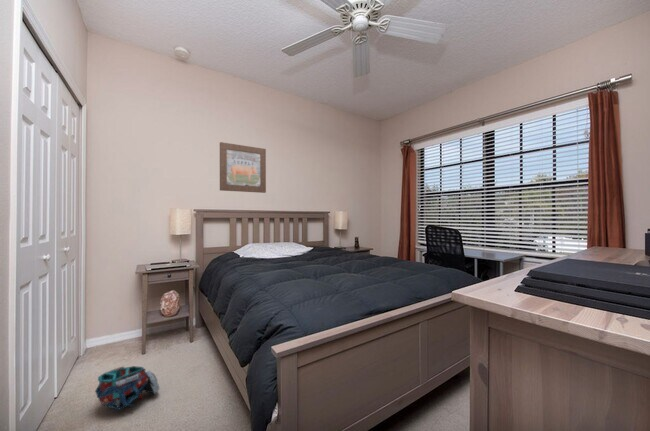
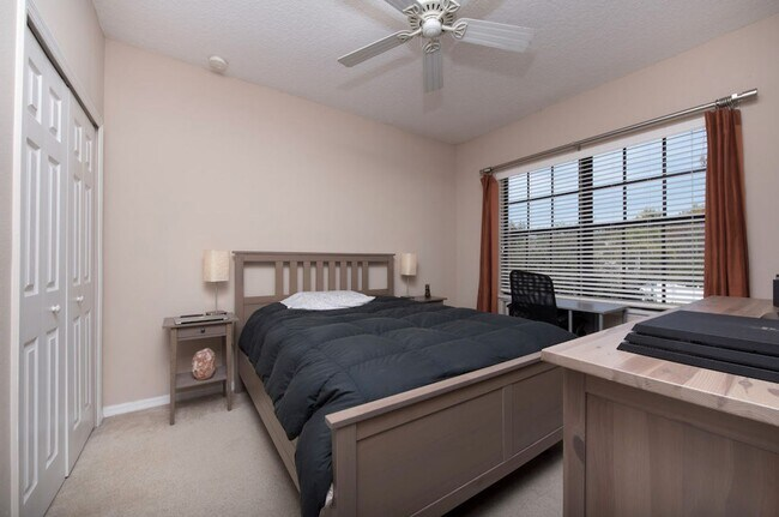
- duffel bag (126, 386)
- wall art (243, 168)
